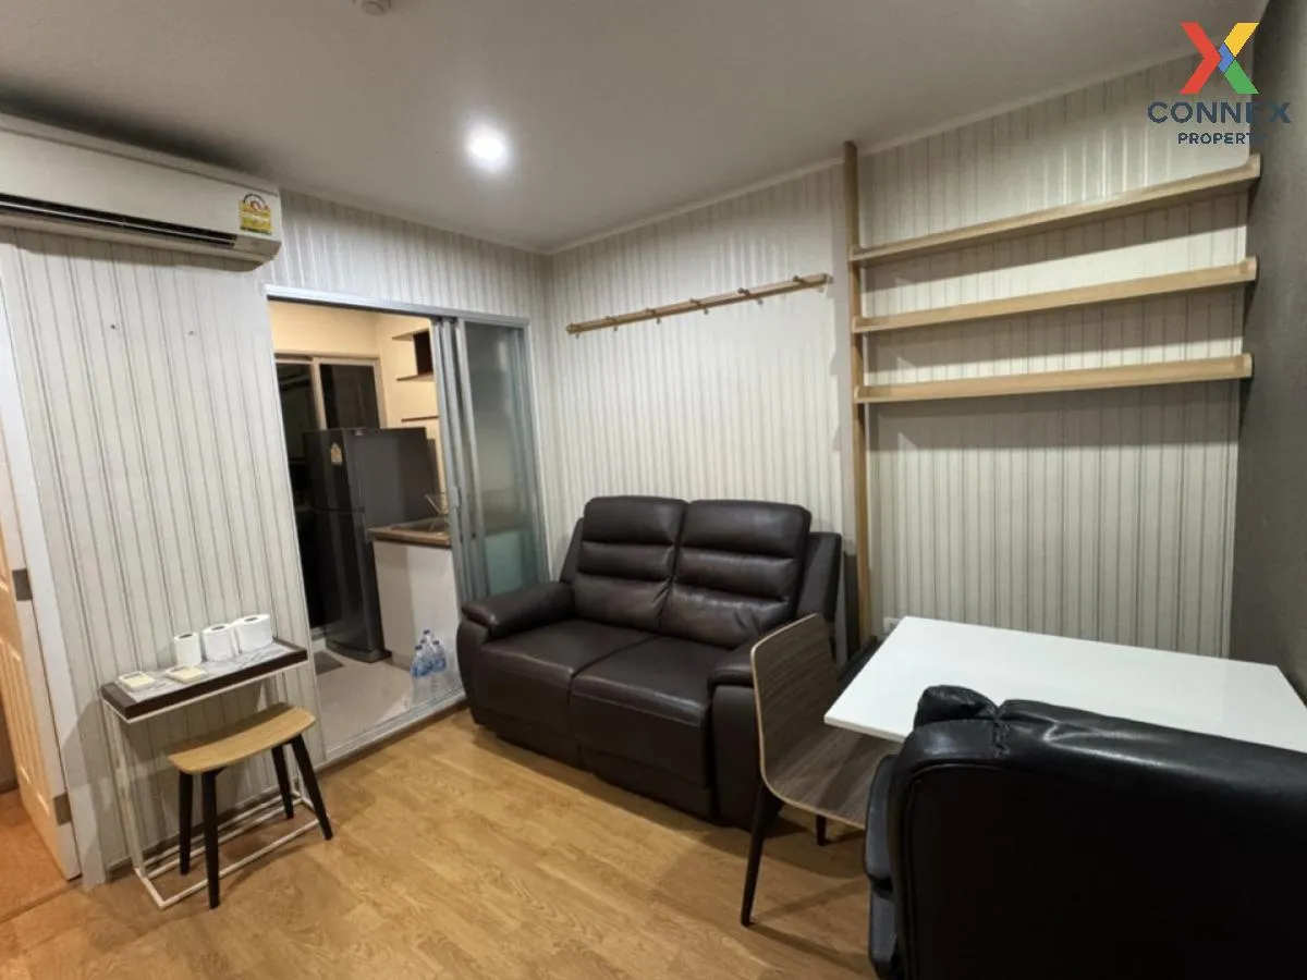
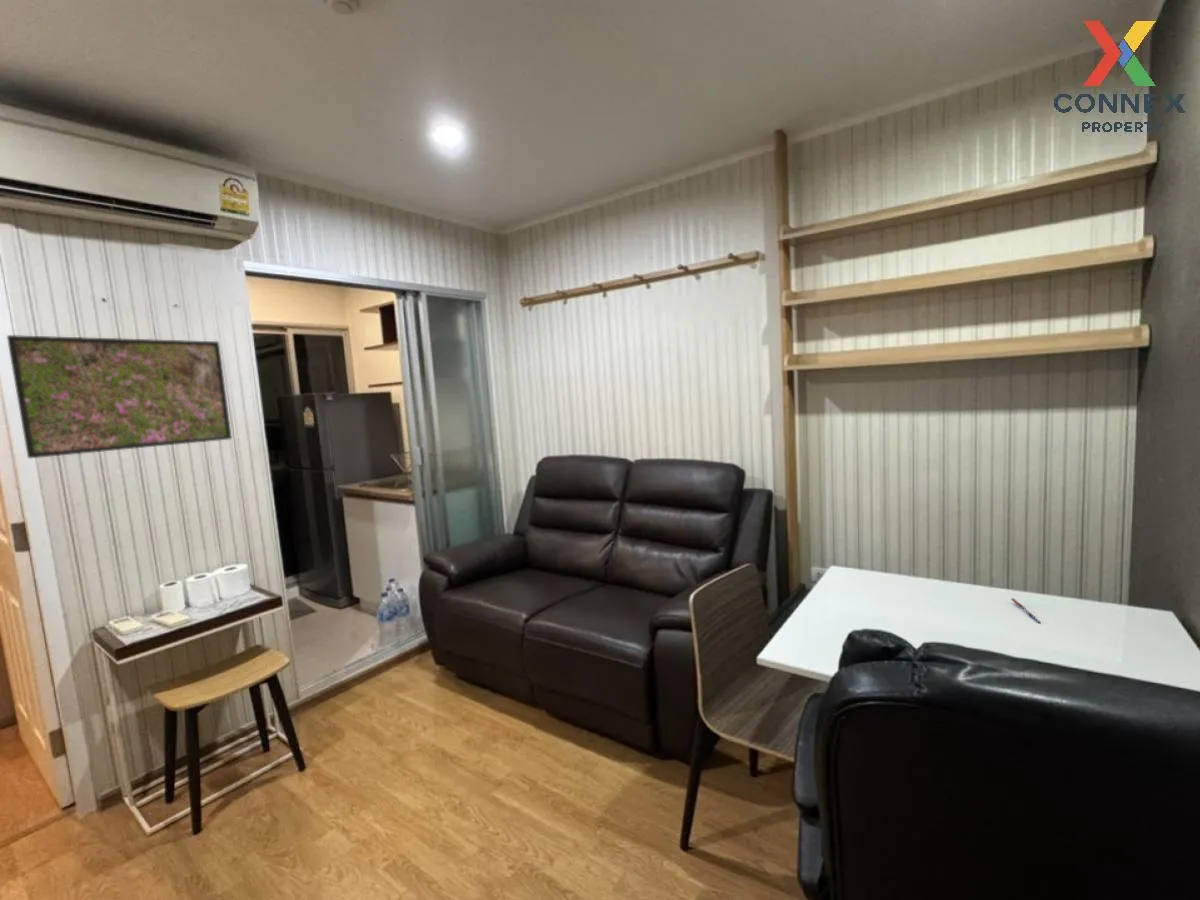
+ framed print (133, 393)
+ pen (1025, 610)
